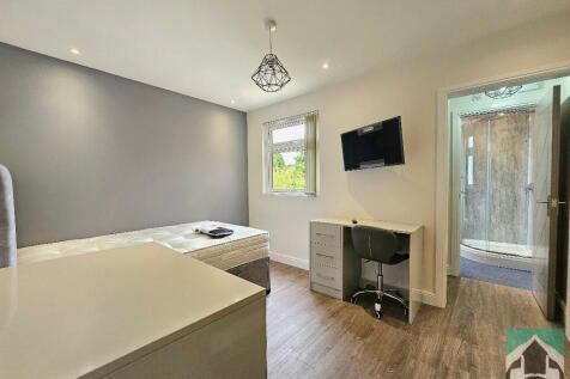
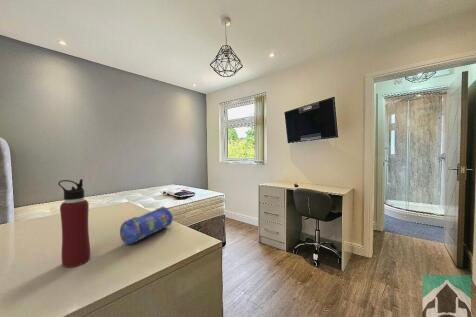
+ pencil case (149, 222)
+ water bottle (75, 220)
